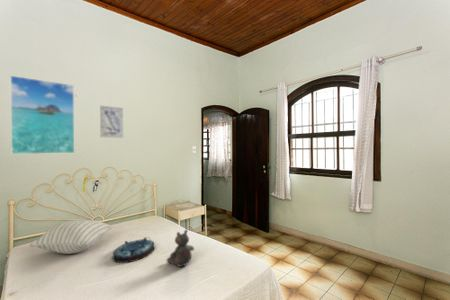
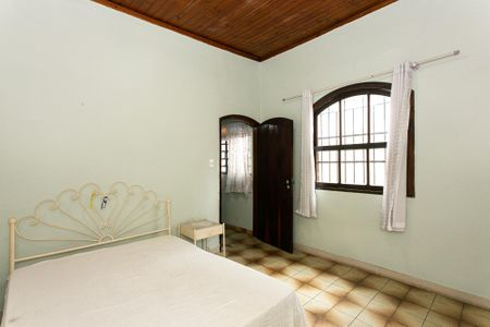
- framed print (44, 117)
- serving tray (134, 247)
- stuffed bear (179, 246)
- wall art (112, 122)
- pillow (75, 235)
